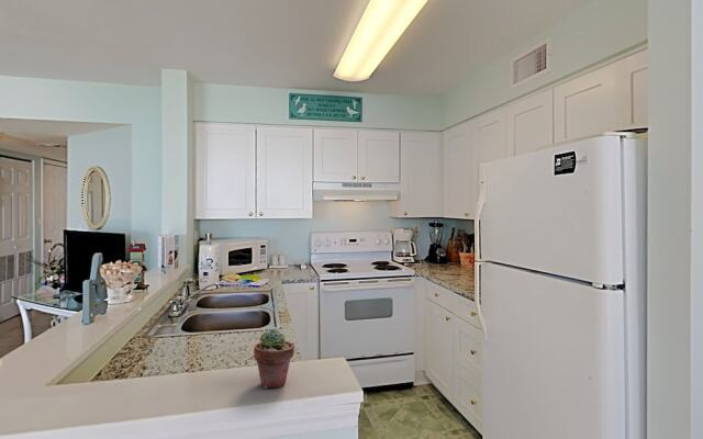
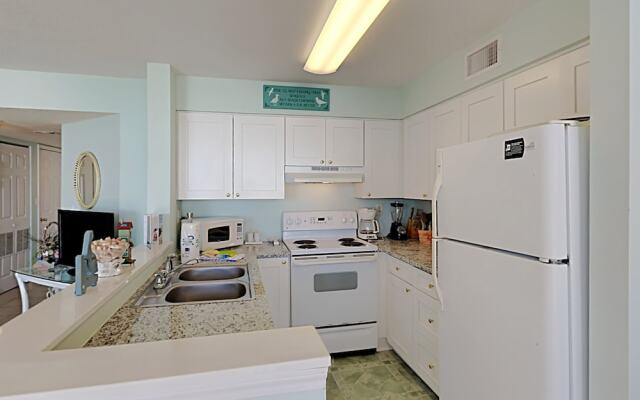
- potted succulent (274, 356)
